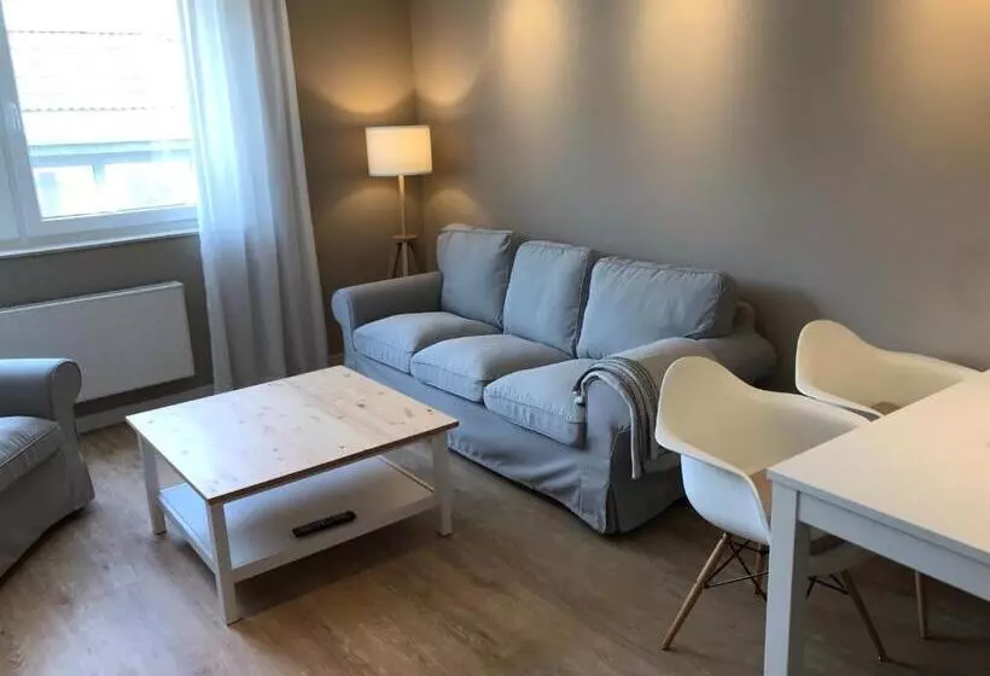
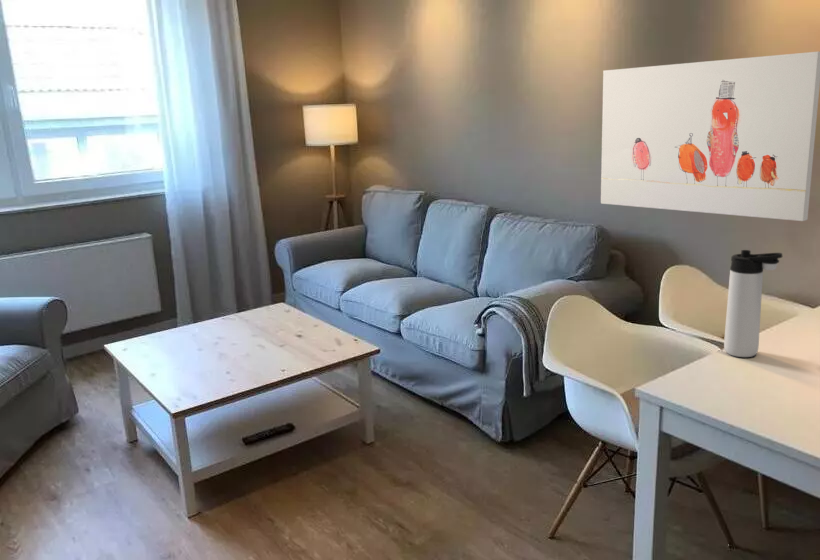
+ thermos bottle (752, 303)
+ wall art (696, 138)
